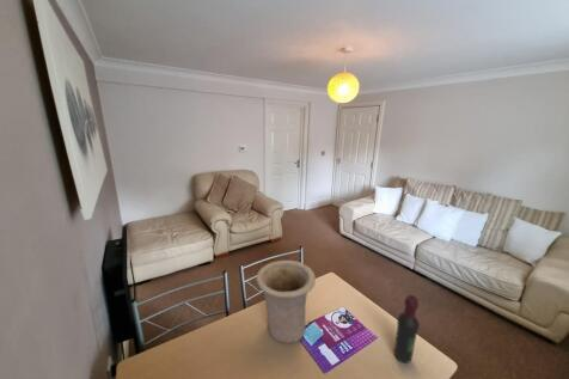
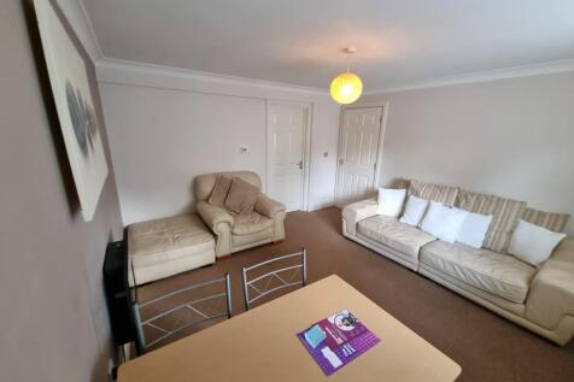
- vase (284, 302)
- wine bottle (406, 328)
